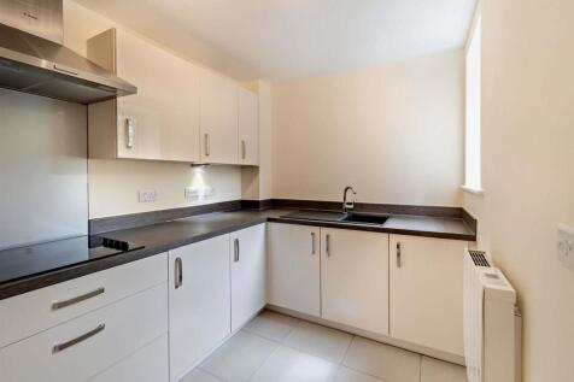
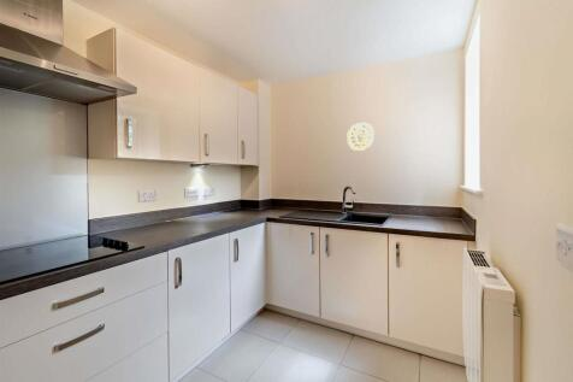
+ decorative plate (360, 136)
